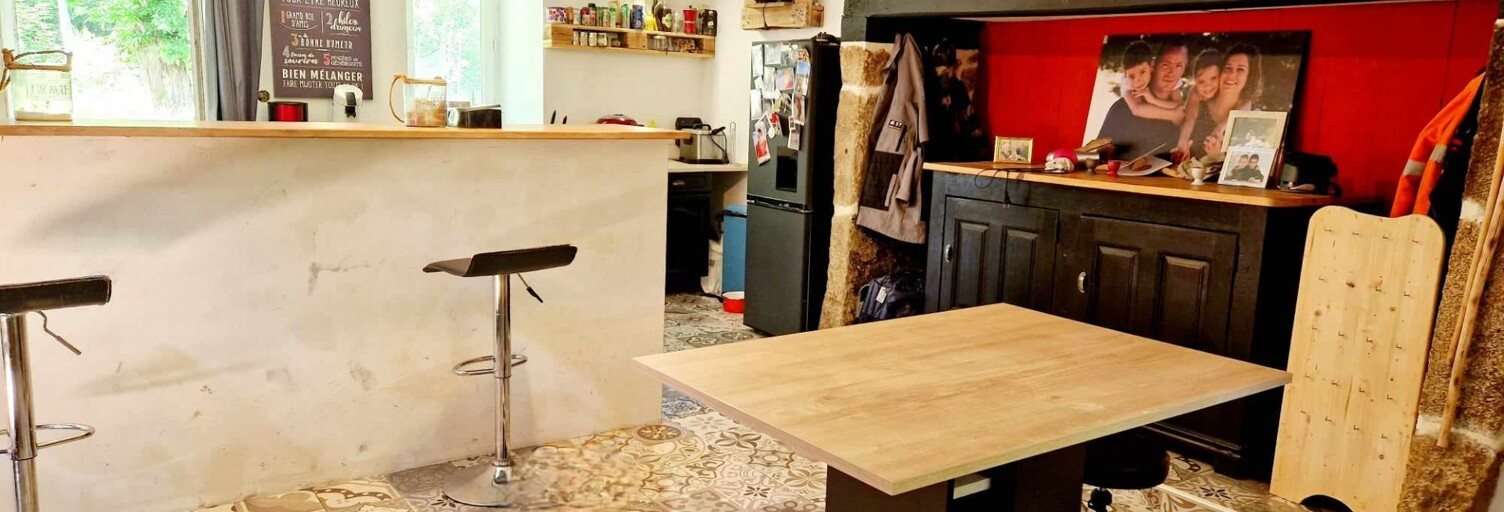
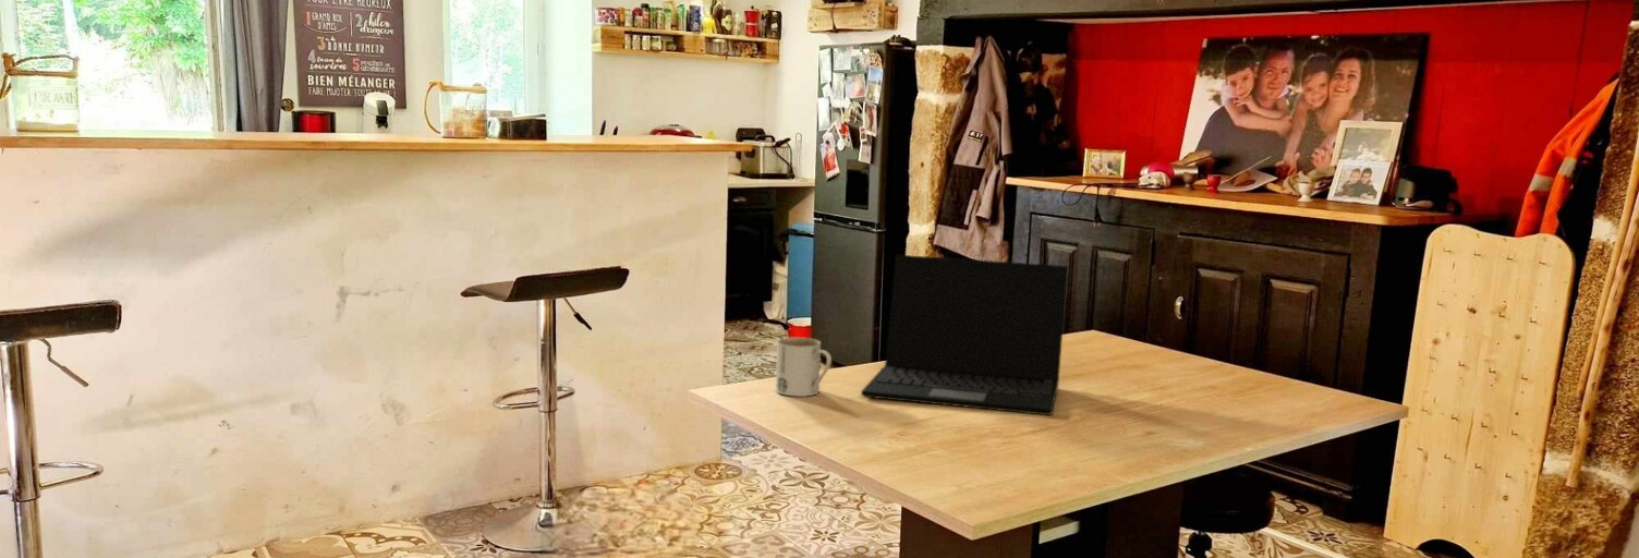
+ mug (805, 367)
+ laptop (968, 328)
